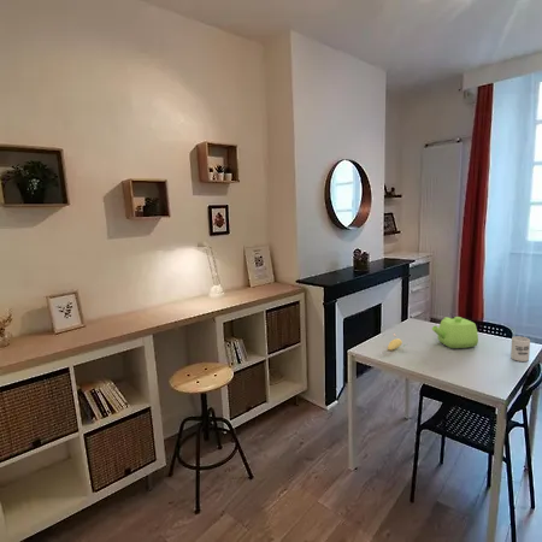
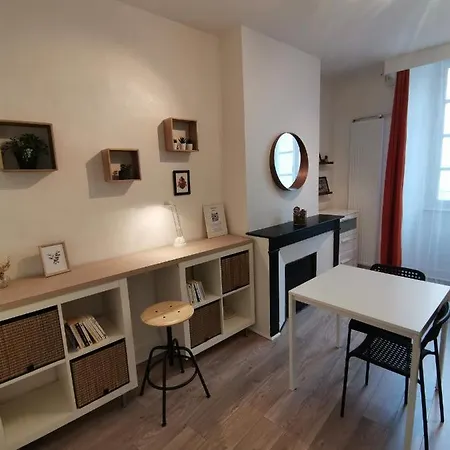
- teapot (449, 330)
- banana (397, 343)
- cup (520, 348)
